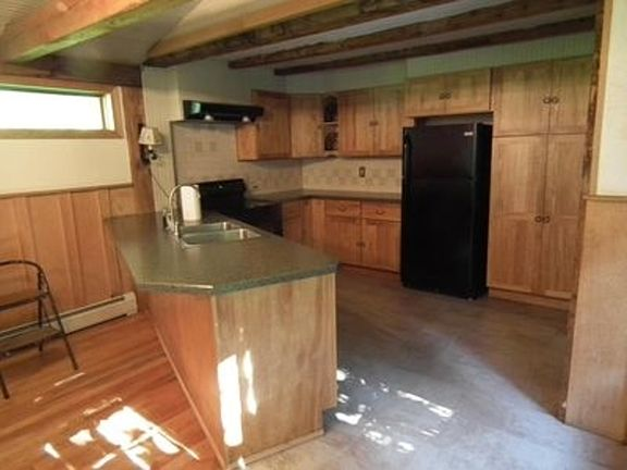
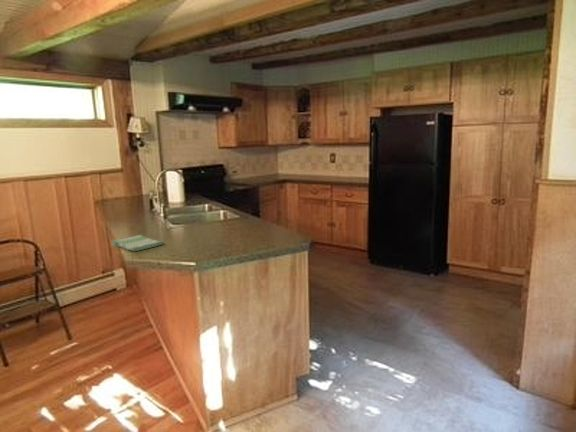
+ dish towel (137, 242)
